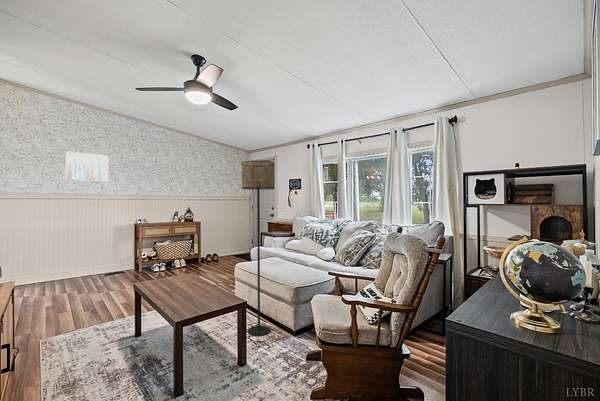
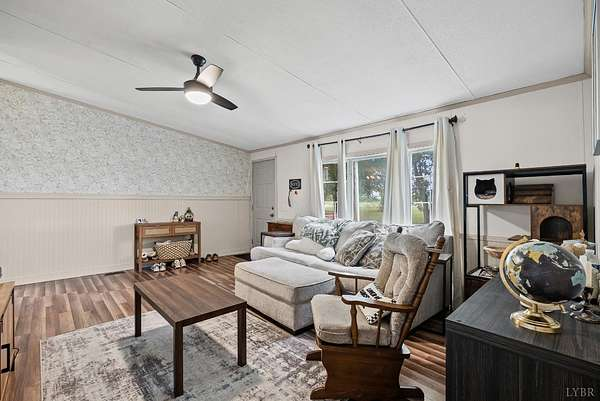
- wall art (87, 167)
- floor lamp (258, 246)
